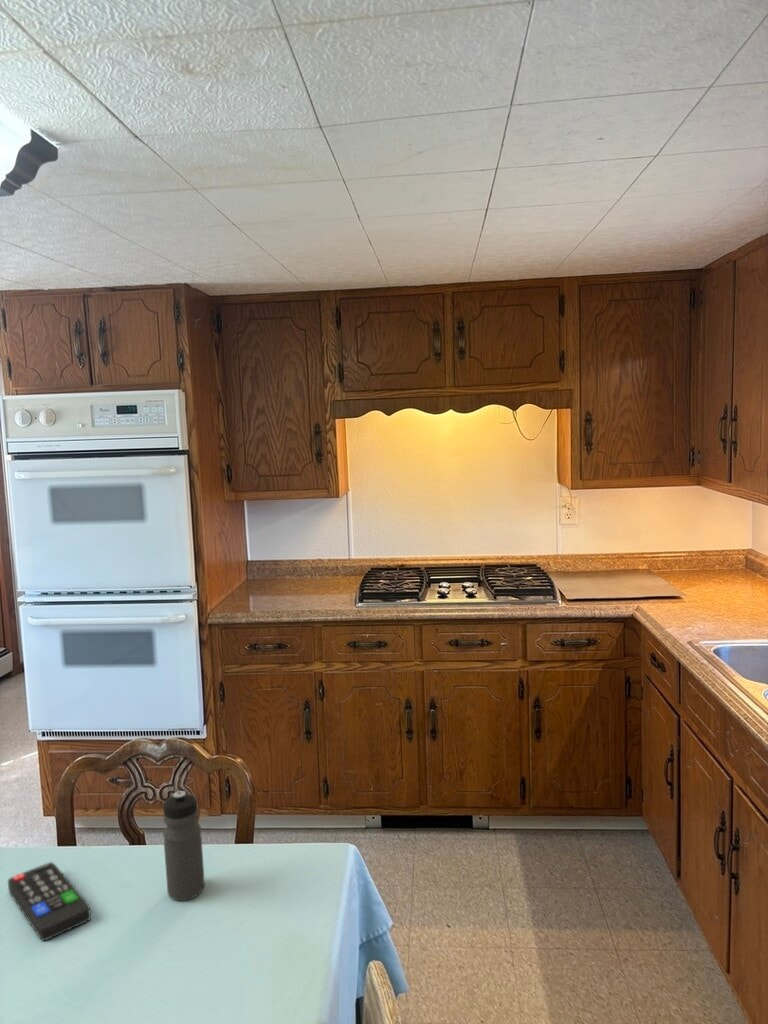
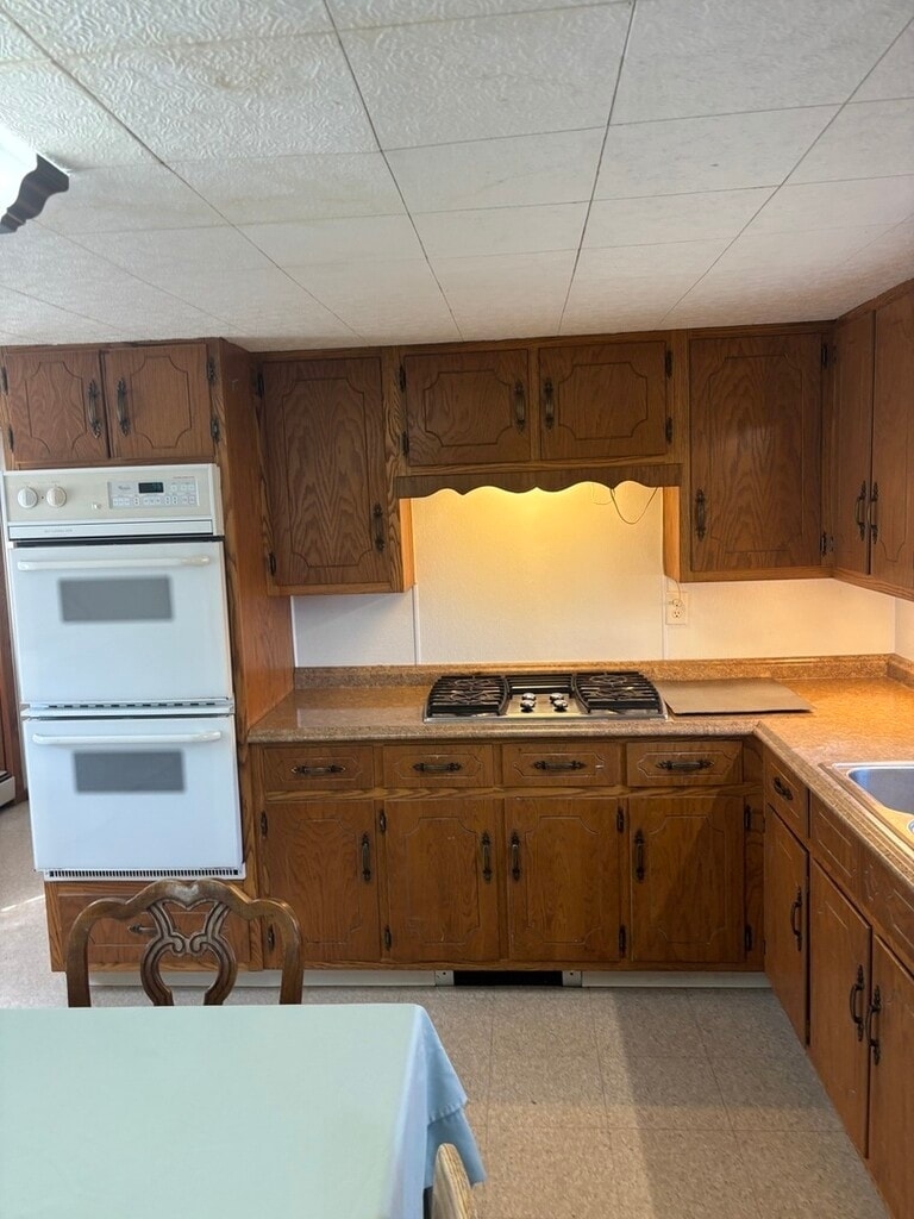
- water bottle (182, 842)
- remote control (47, 897)
